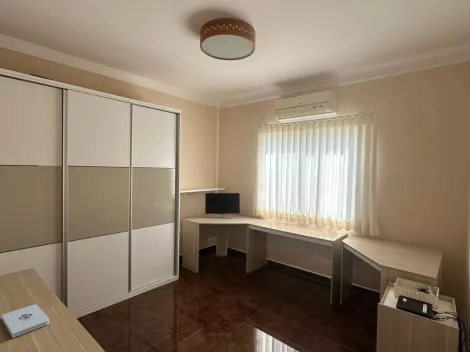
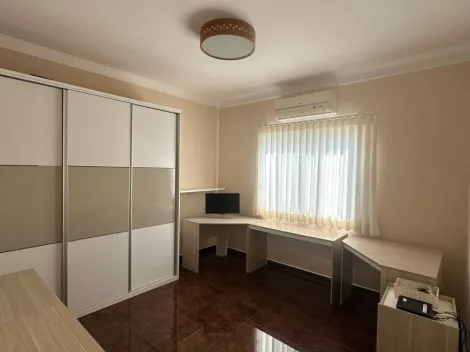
- notepad (25, 319)
